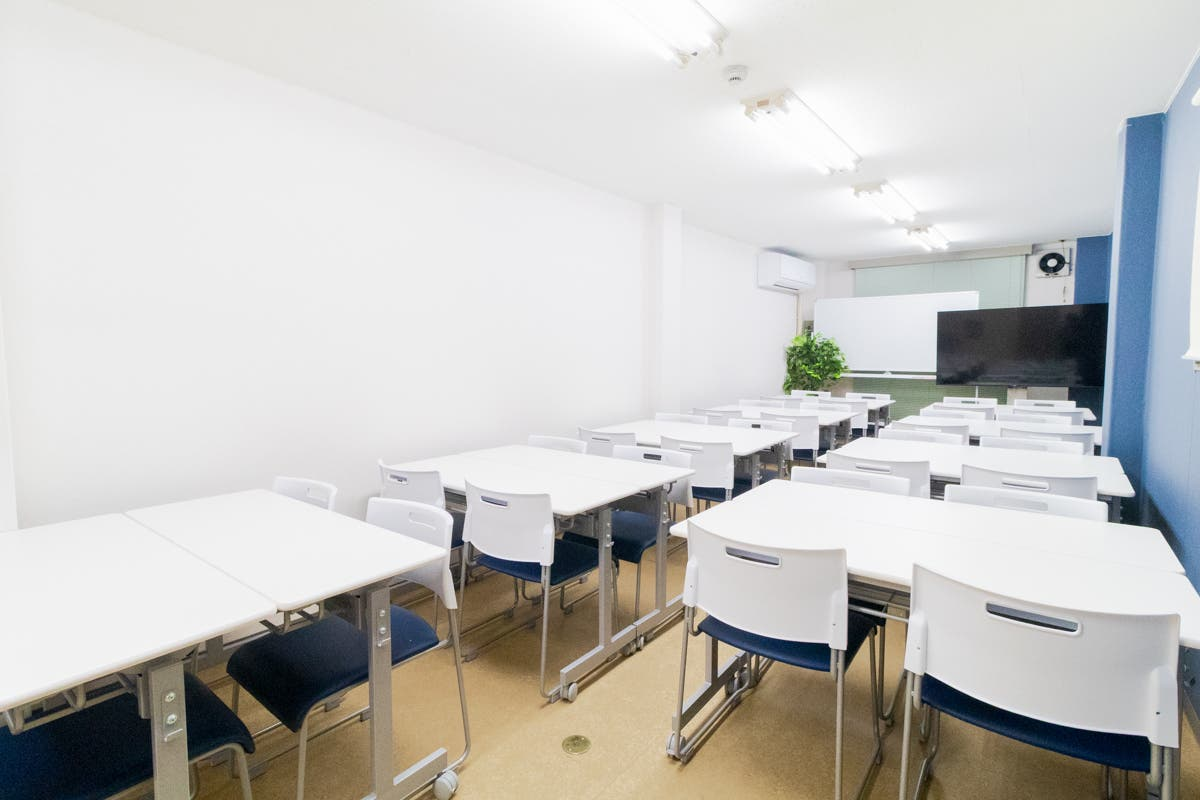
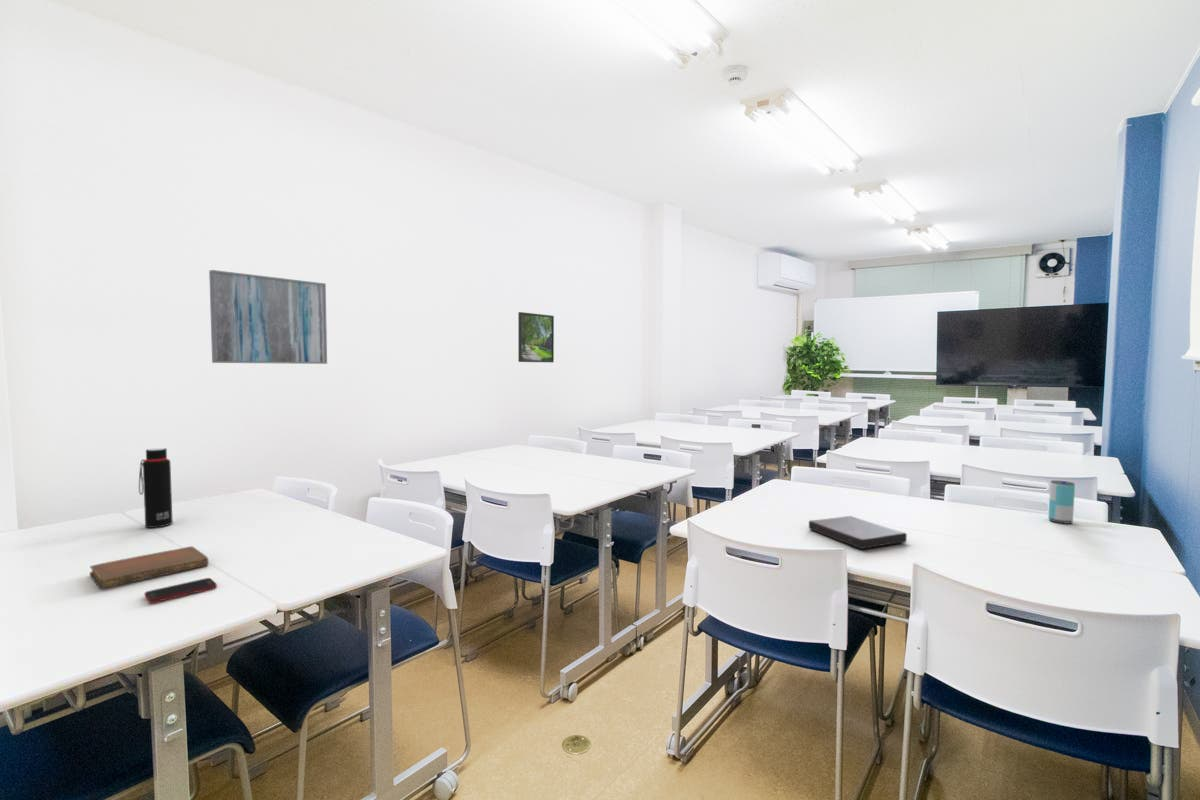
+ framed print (536, 338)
+ water bottle (155, 487)
+ book (855, 531)
+ beverage can (1061, 501)
+ notebook (150, 565)
+ cell phone (181, 590)
+ wall art (272, 320)
